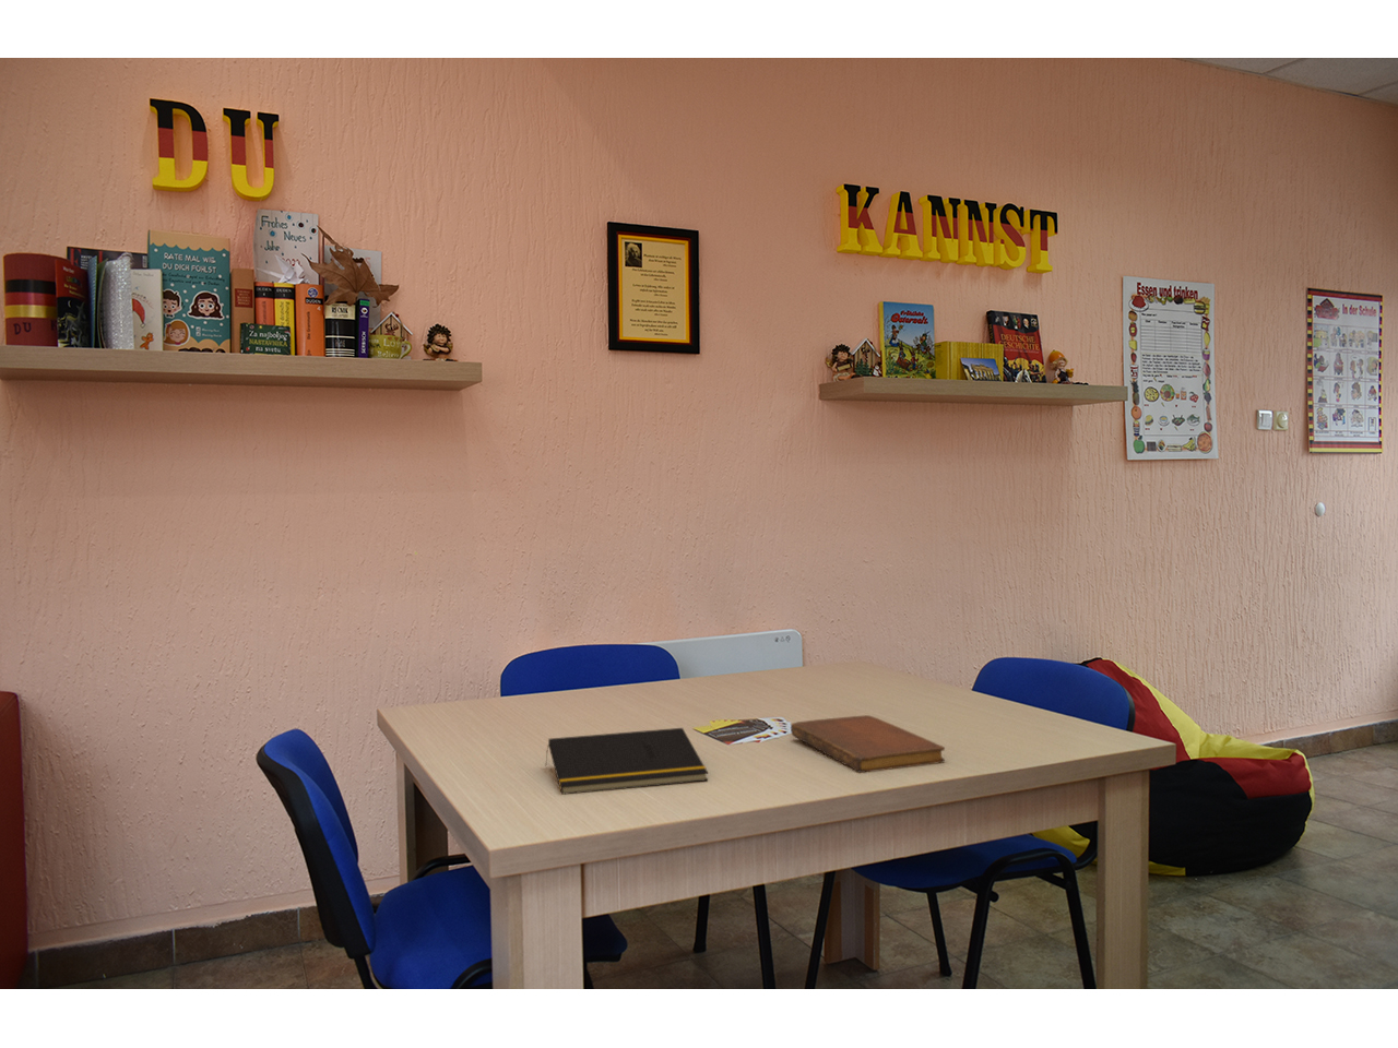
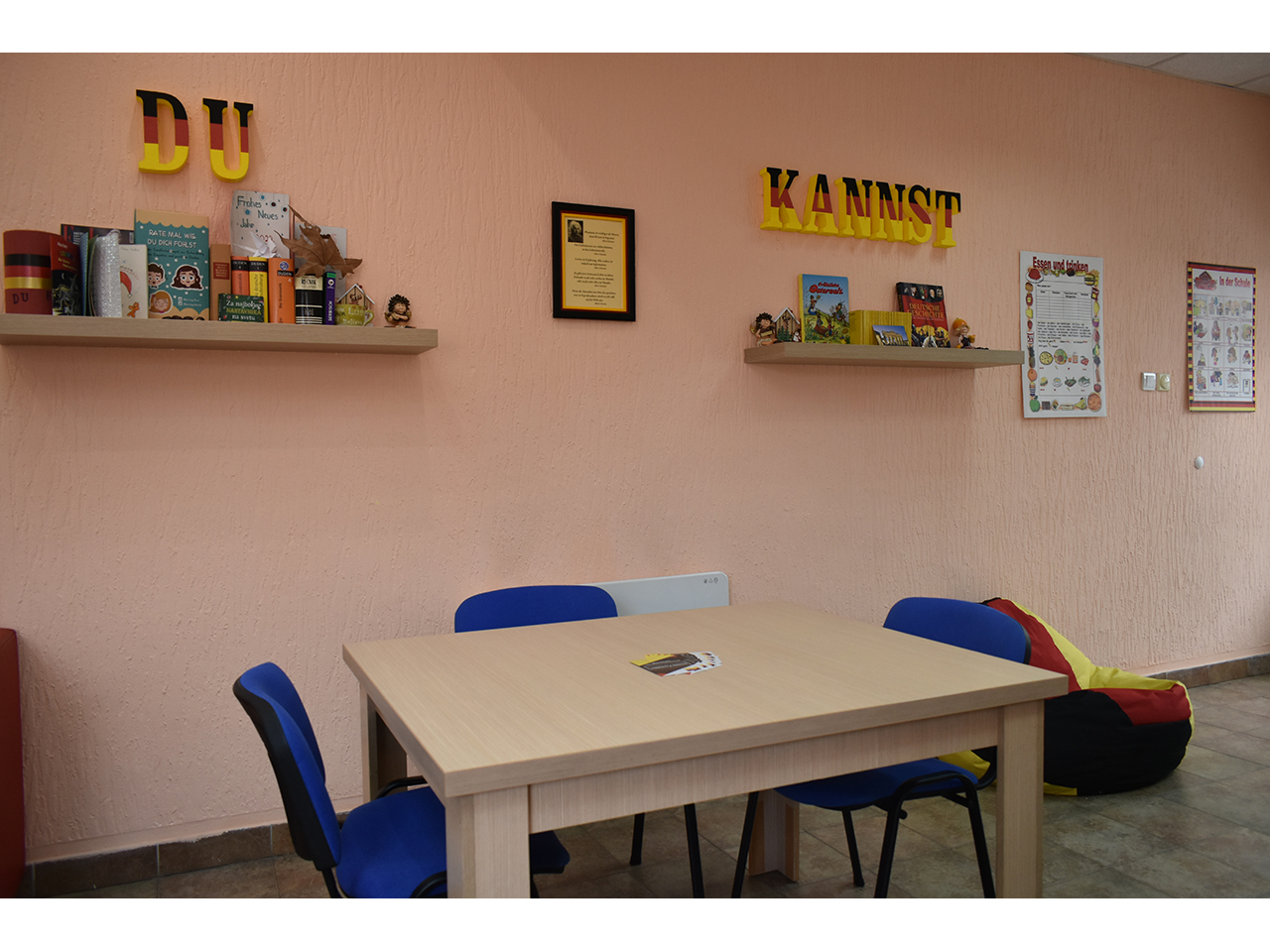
- notepad (626, 758)
- notebook (864, 741)
